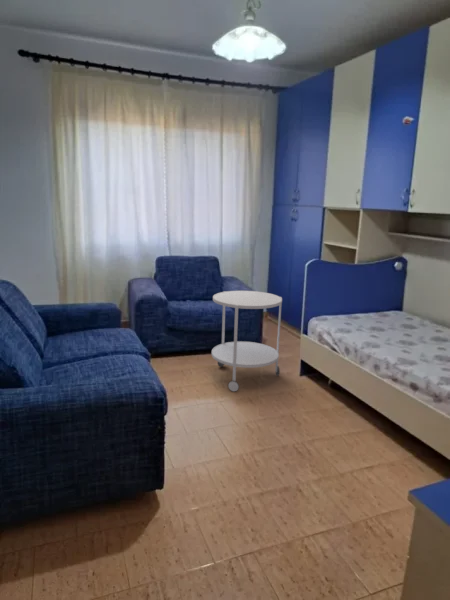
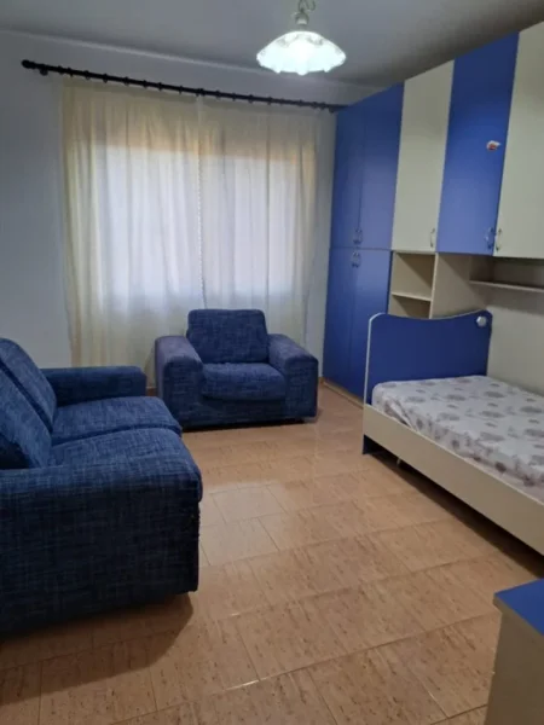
- side table (242, 341)
